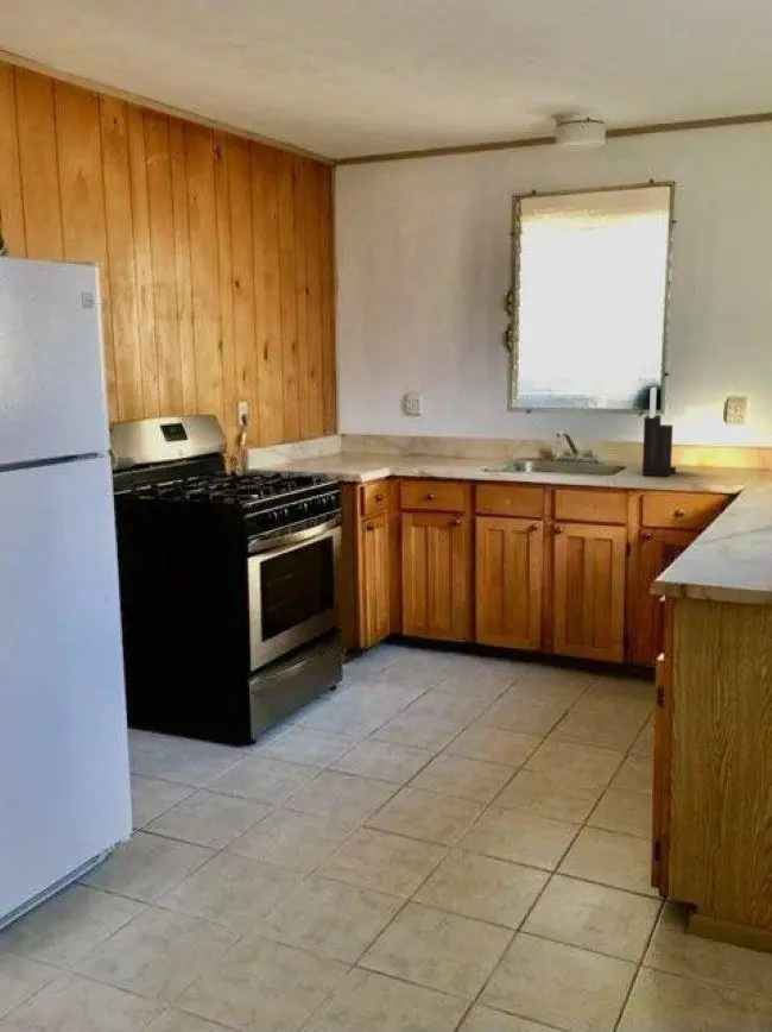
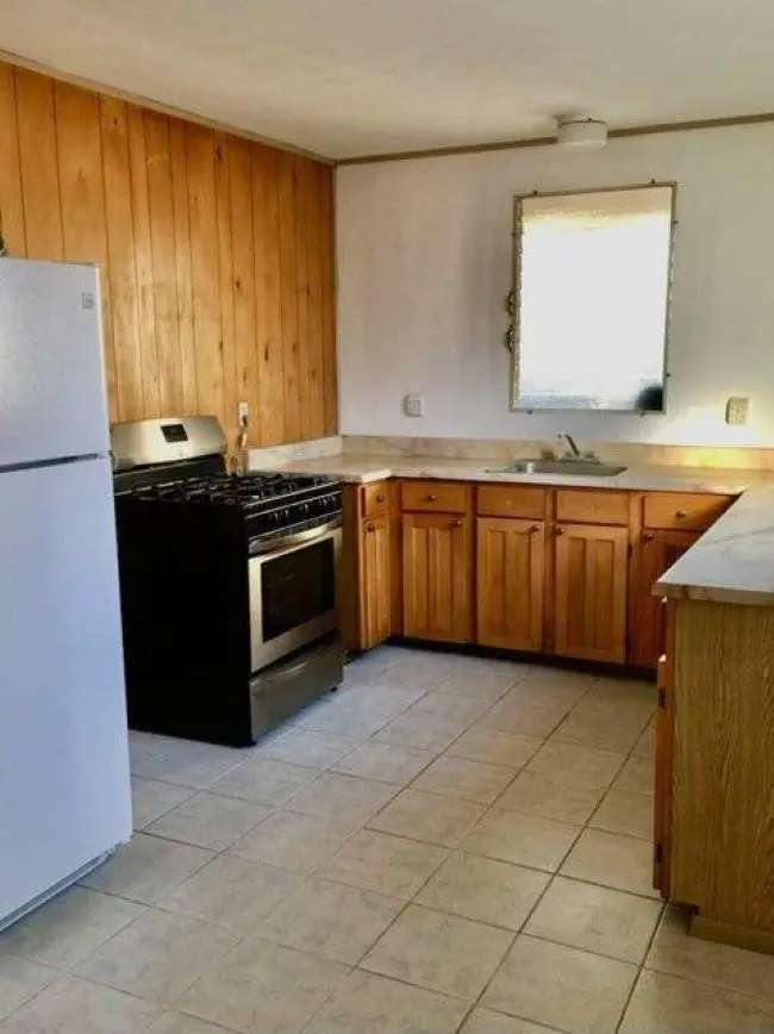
- knife block (660, 430)
